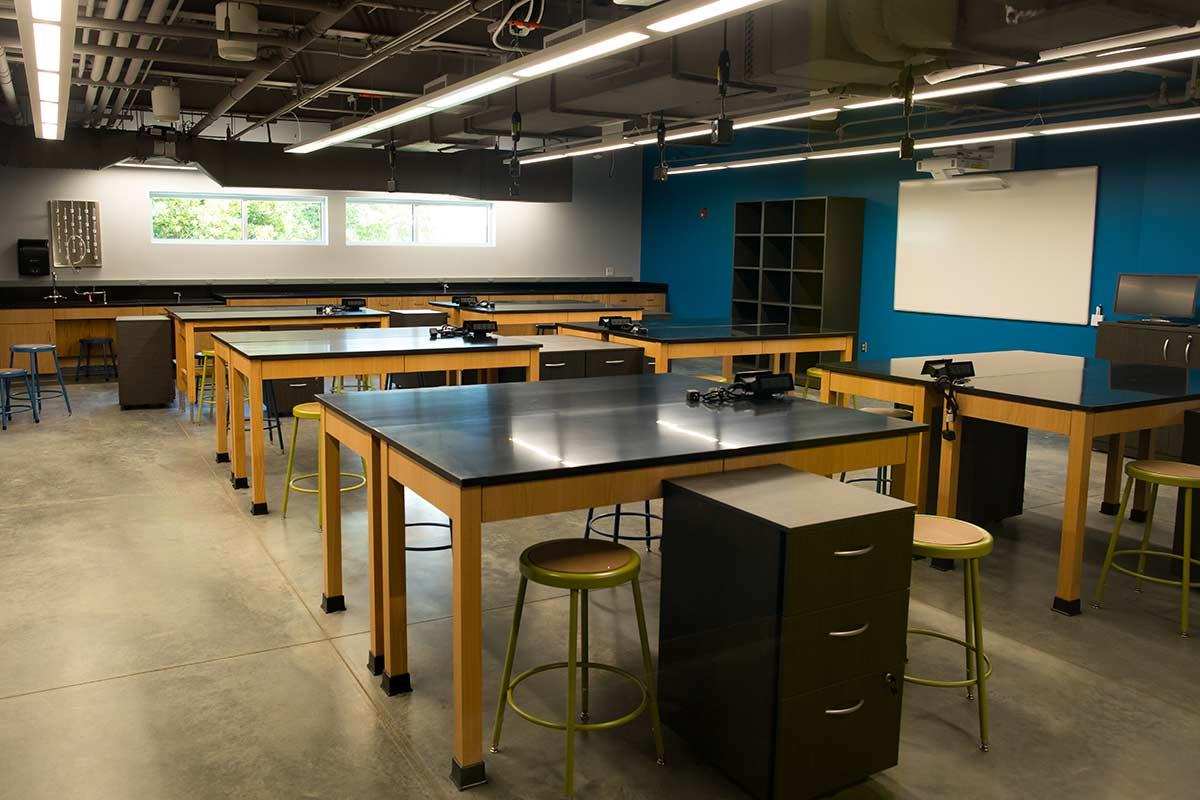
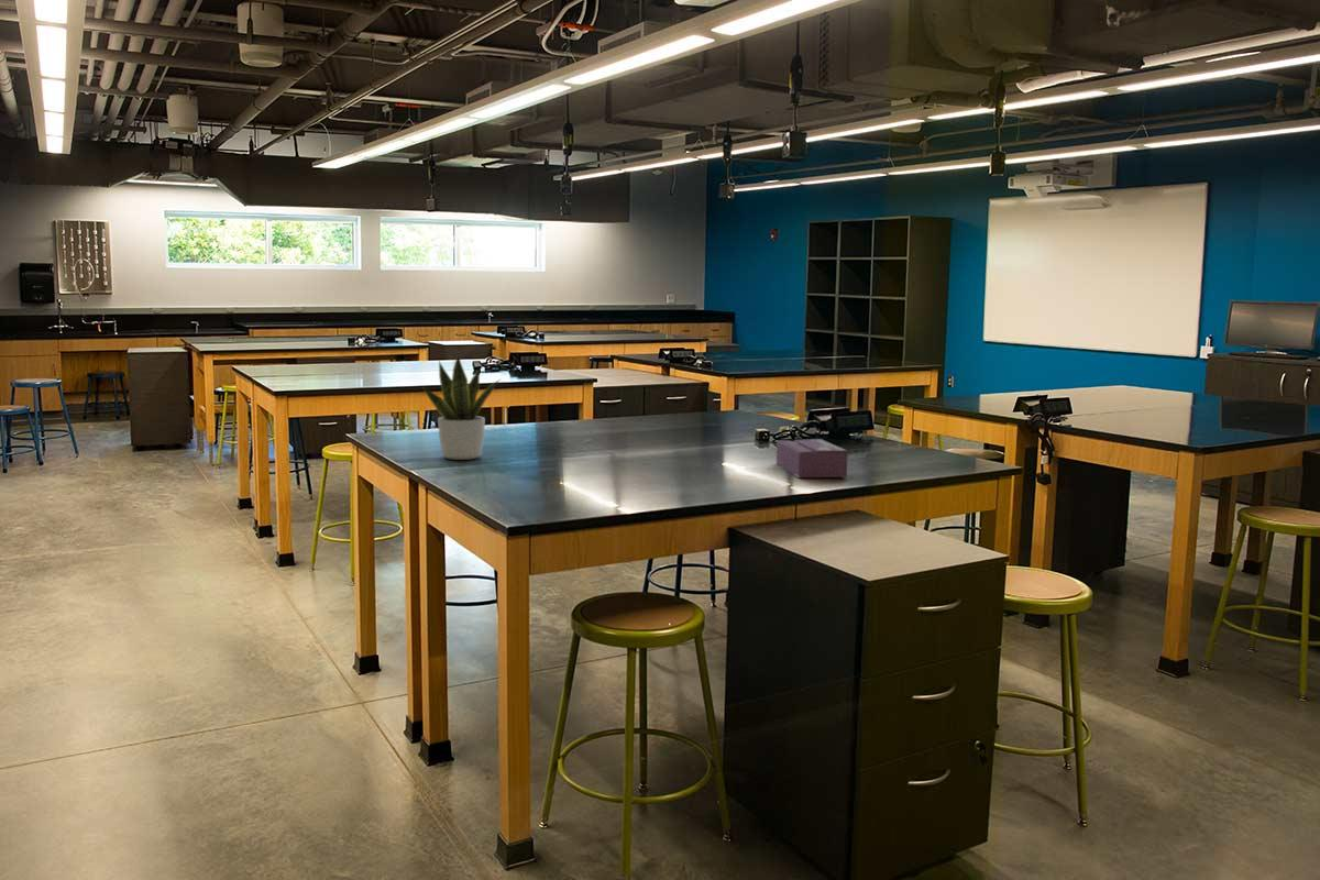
+ potted plant (463, 404)
+ tissue box (810, 458)
